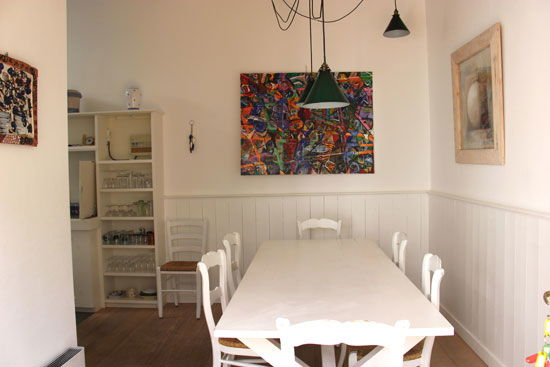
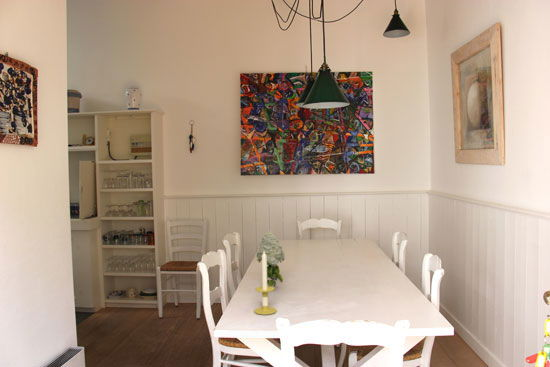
+ candle (264, 280)
+ flower (270, 260)
